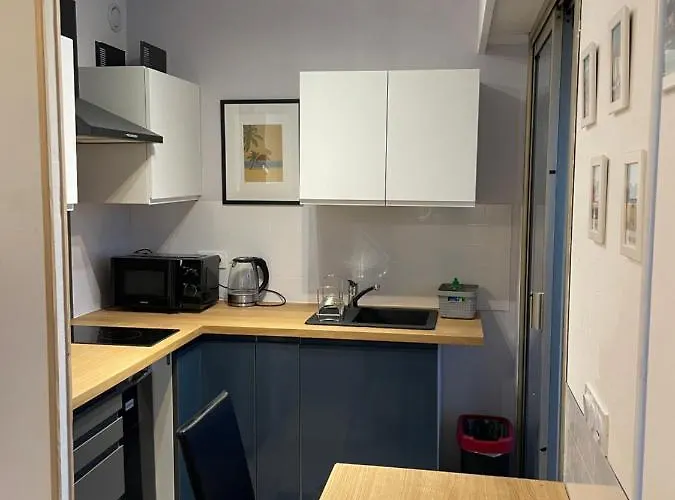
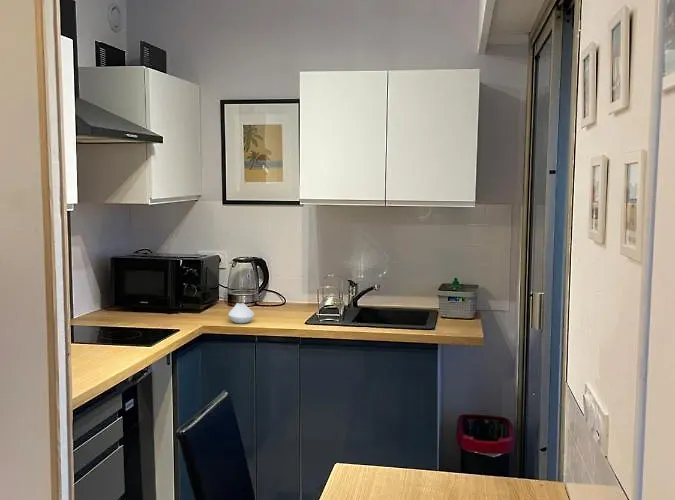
+ spoon rest (240, 312)
